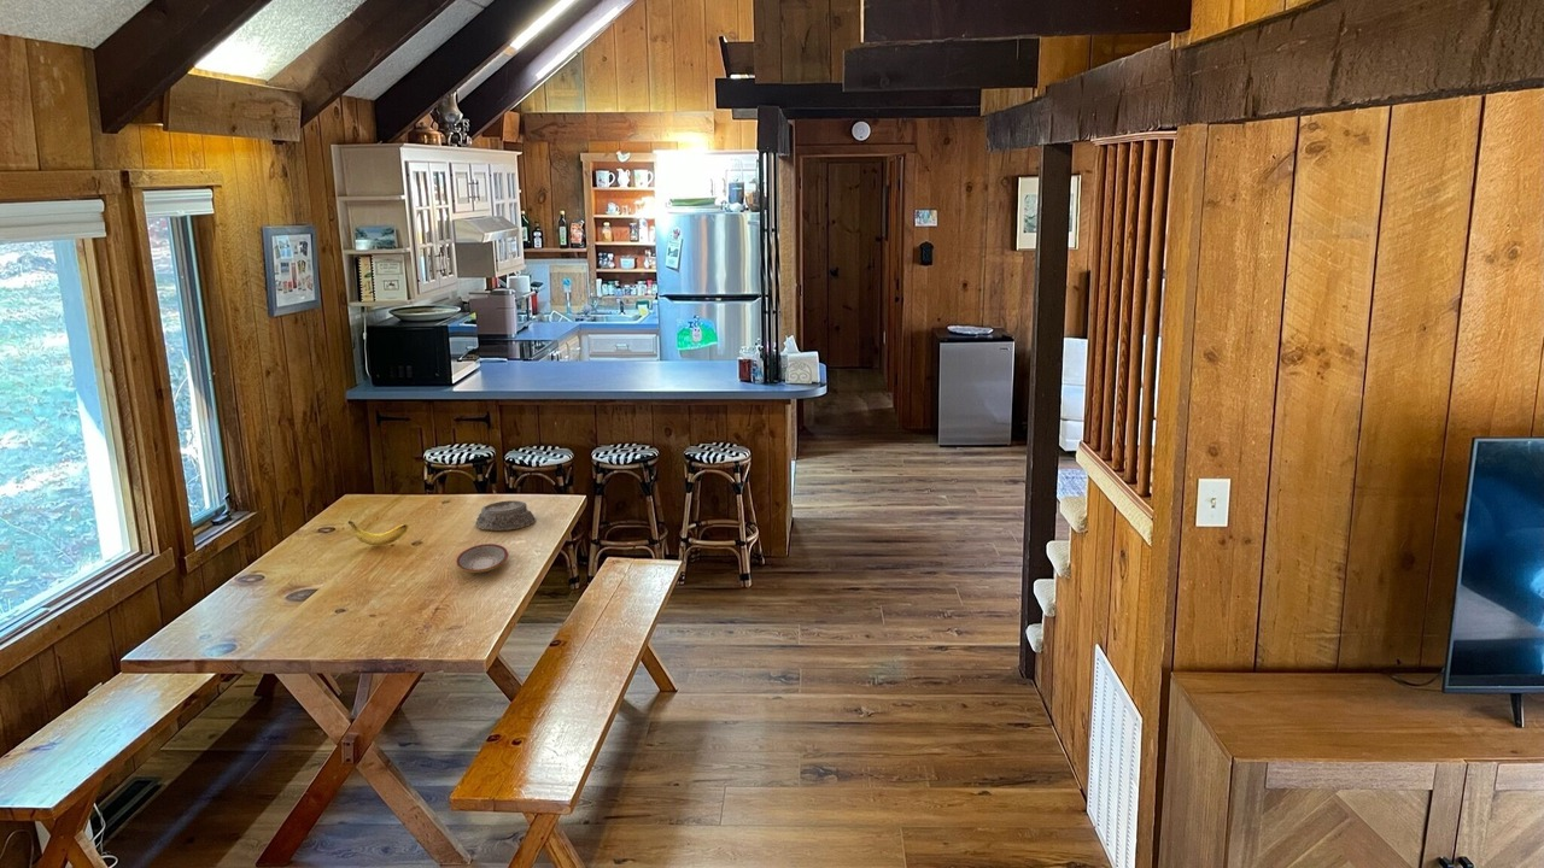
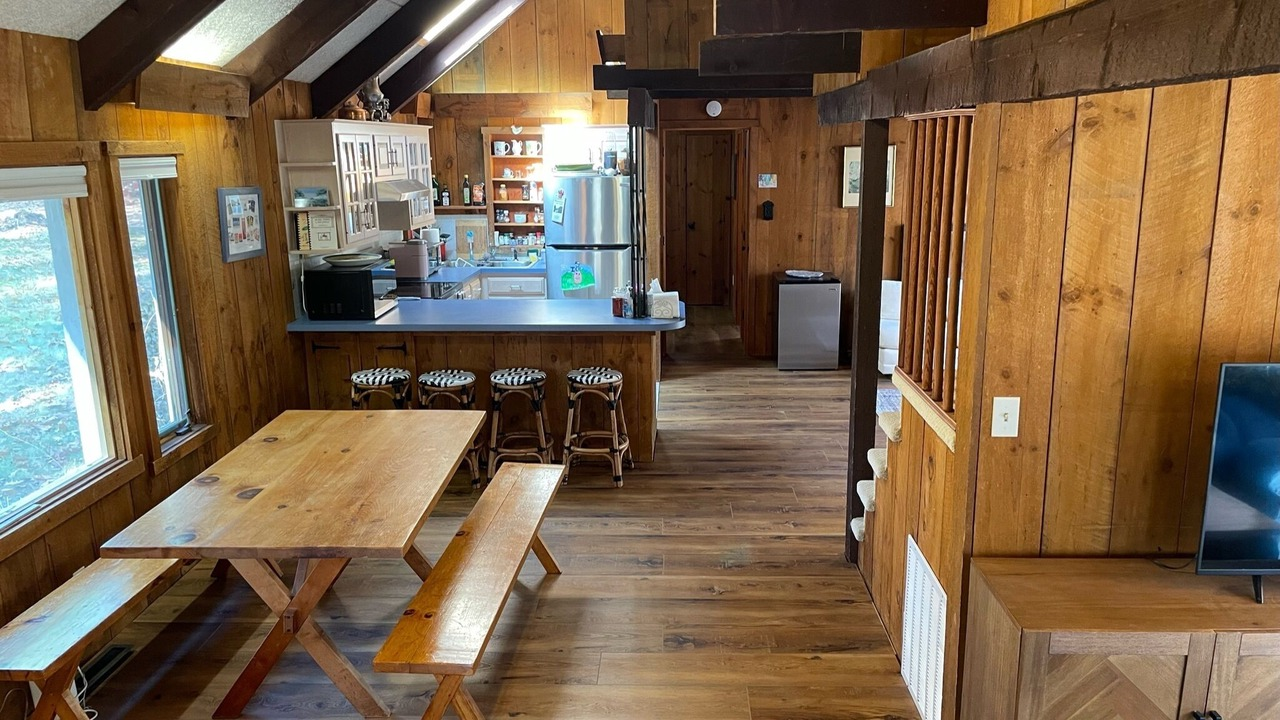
- plate (482, 561)
- mortar (504, 514)
- banana (379, 534)
